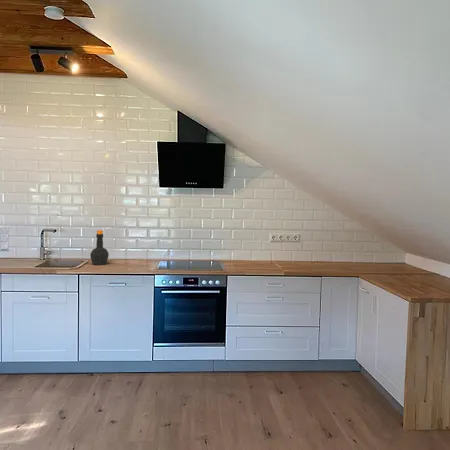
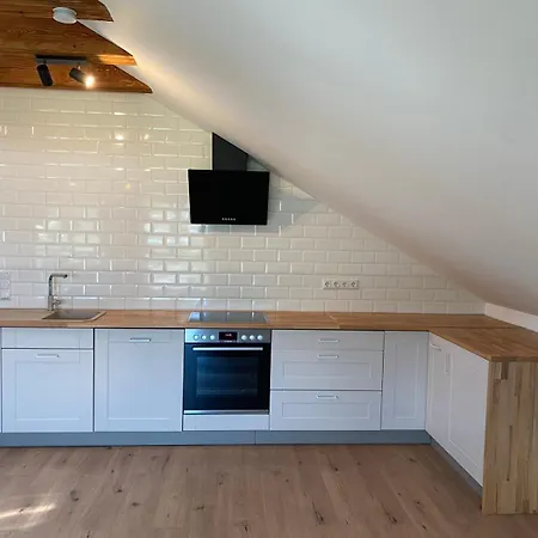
- bottle (99, 247)
